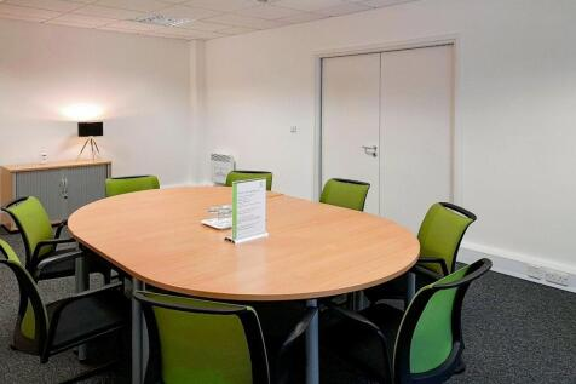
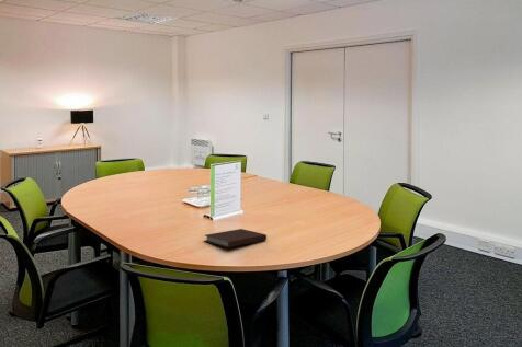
+ notebook (235, 238)
